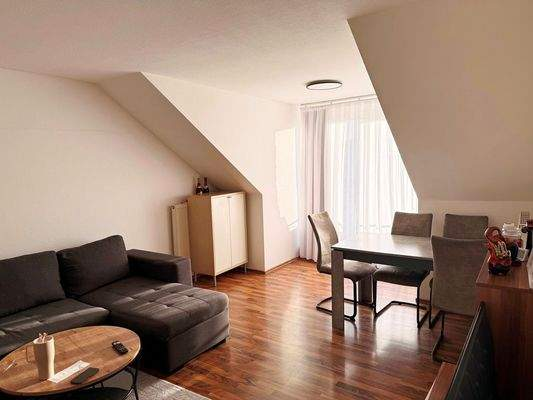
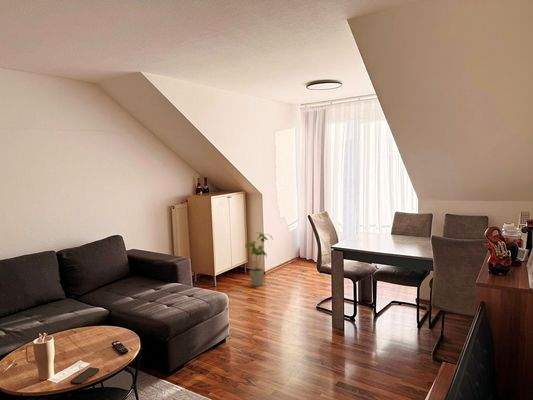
+ house plant (259, 258)
